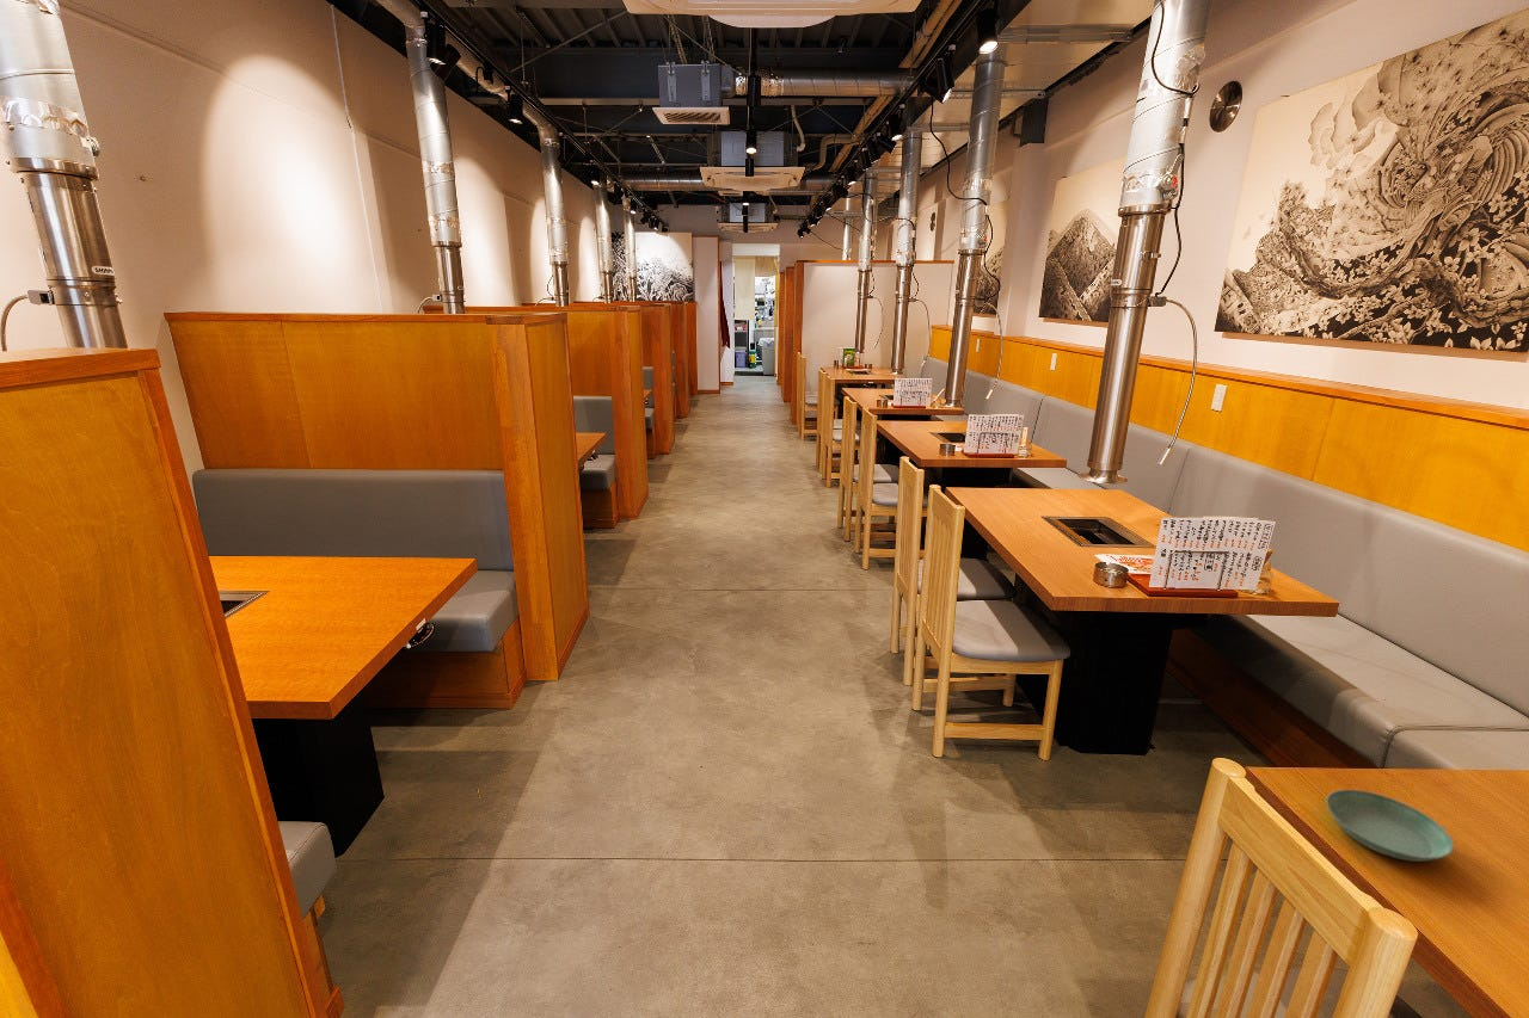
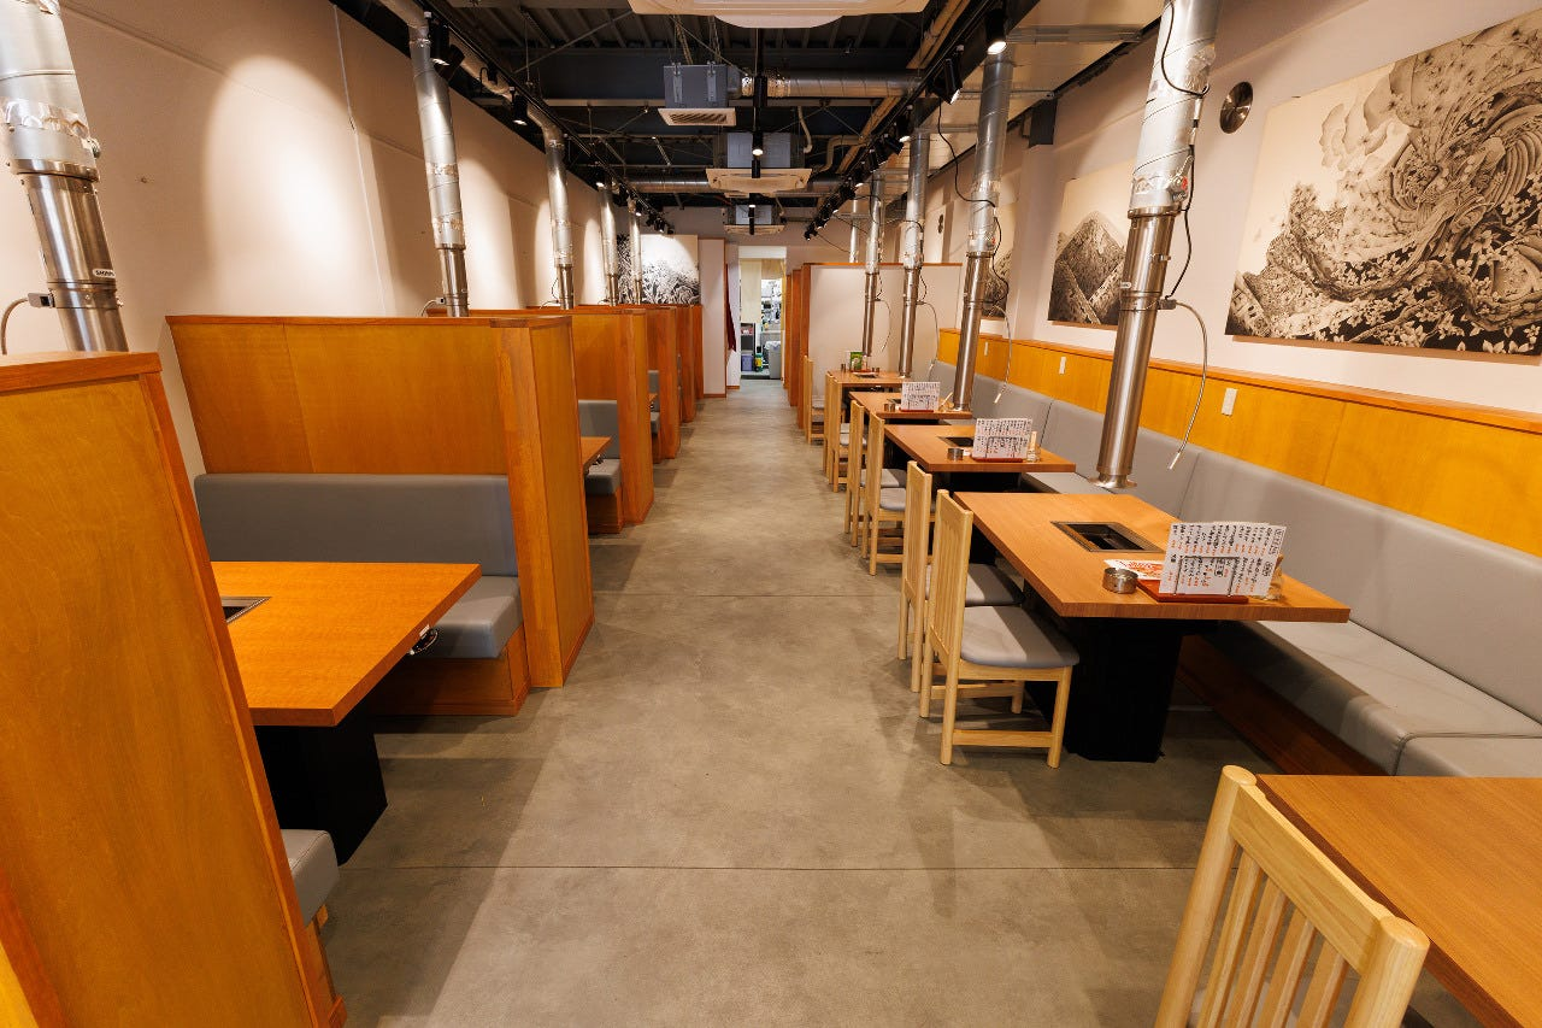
- saucer (1384, 827)
